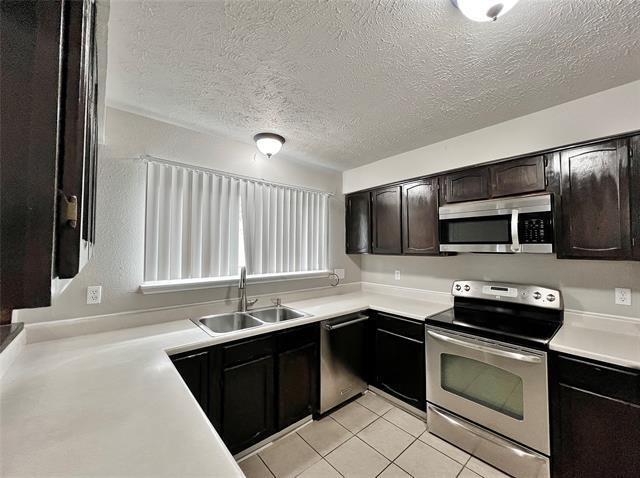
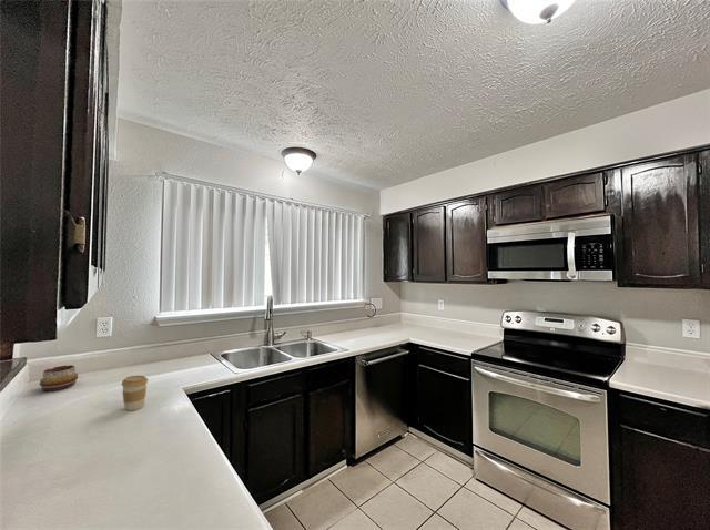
+ coffee cup (134, 391)
+ decorative bowl (59, 377)
